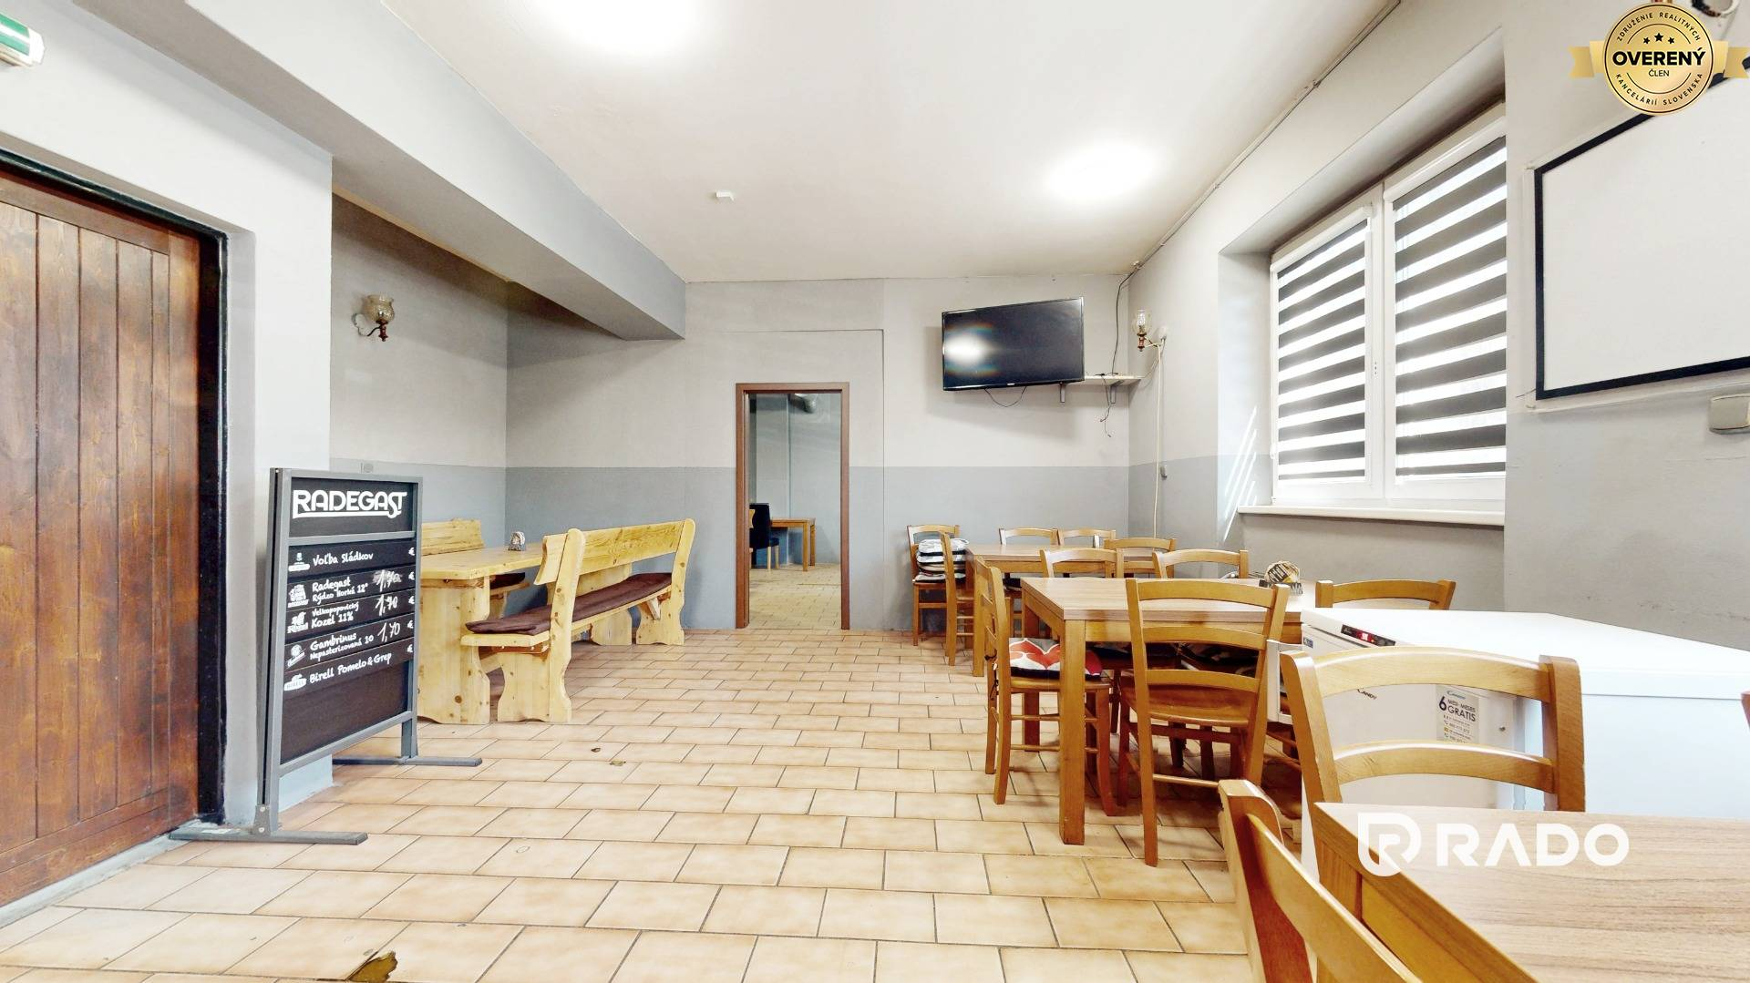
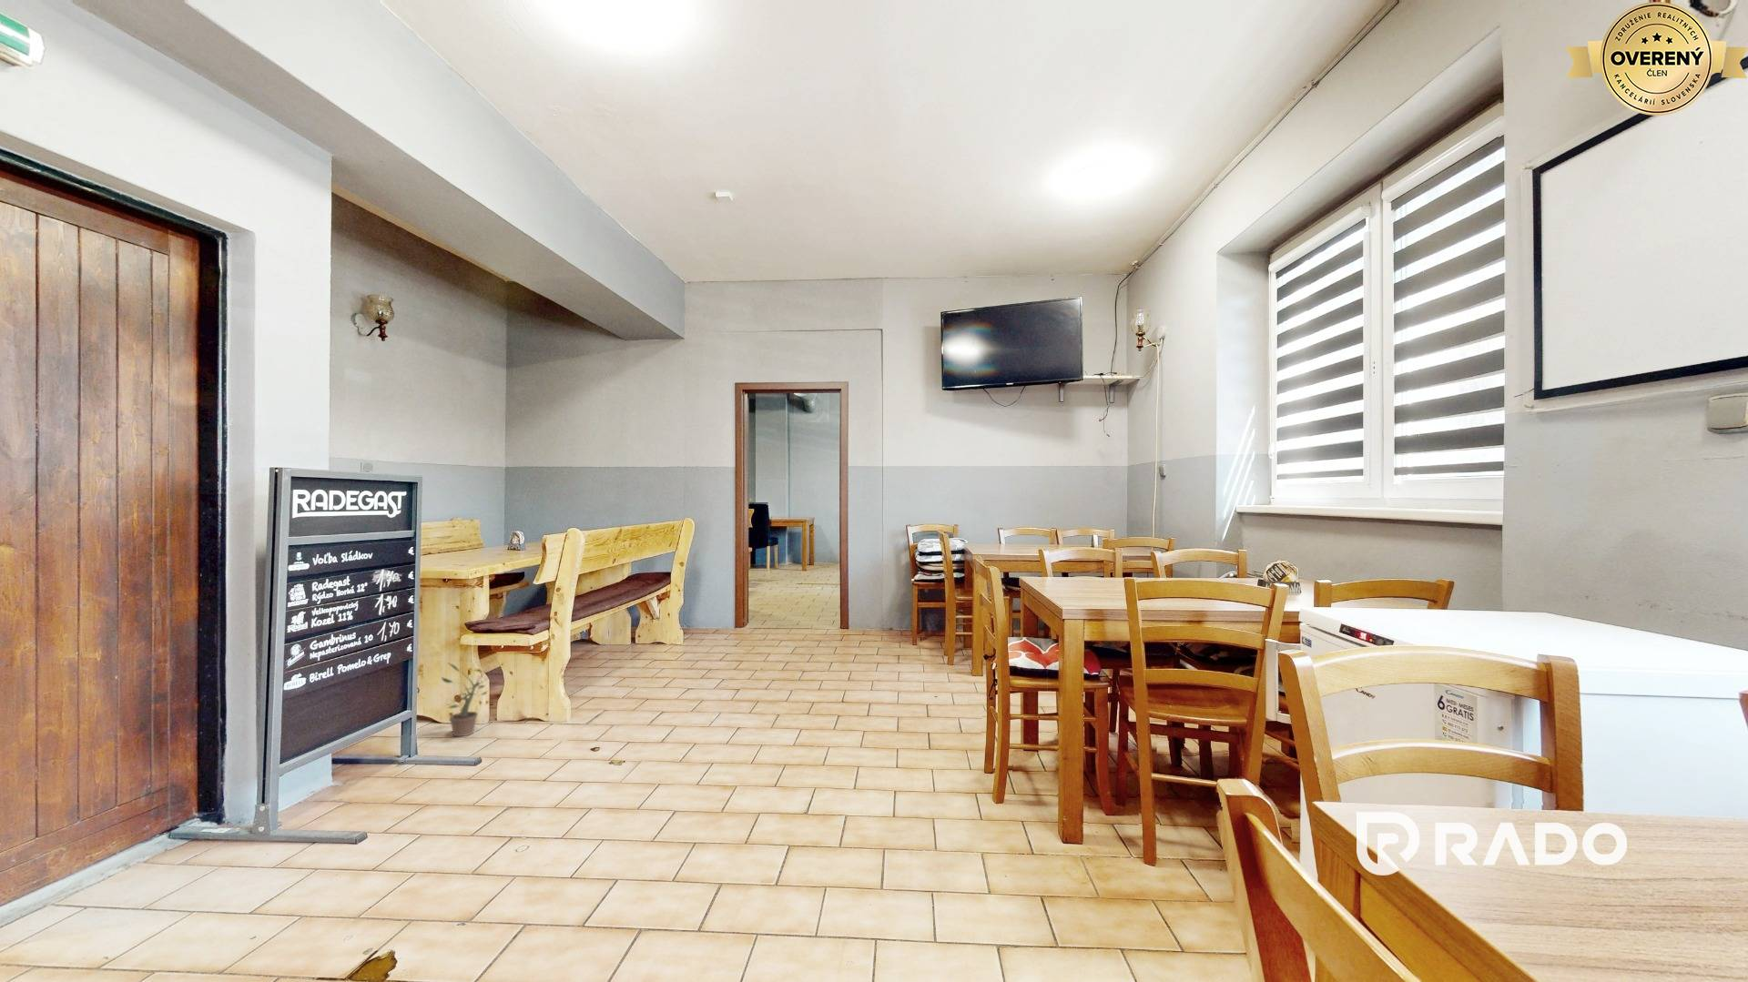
+ potted plant (468, 695)
